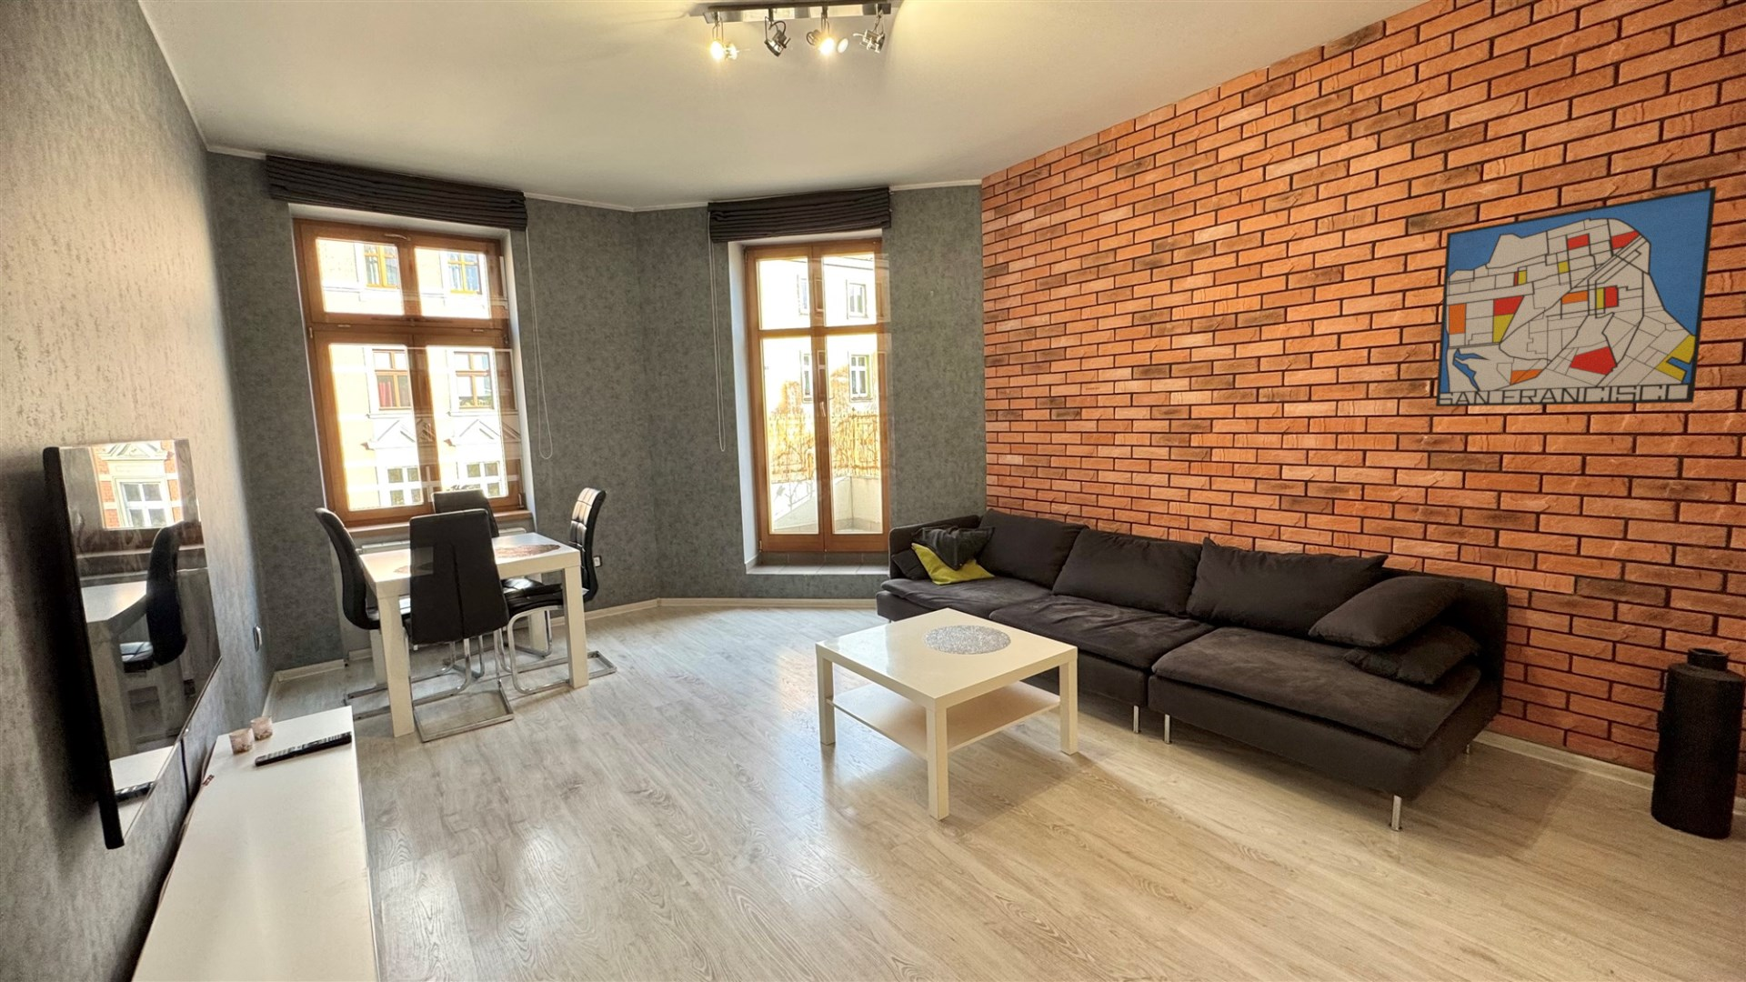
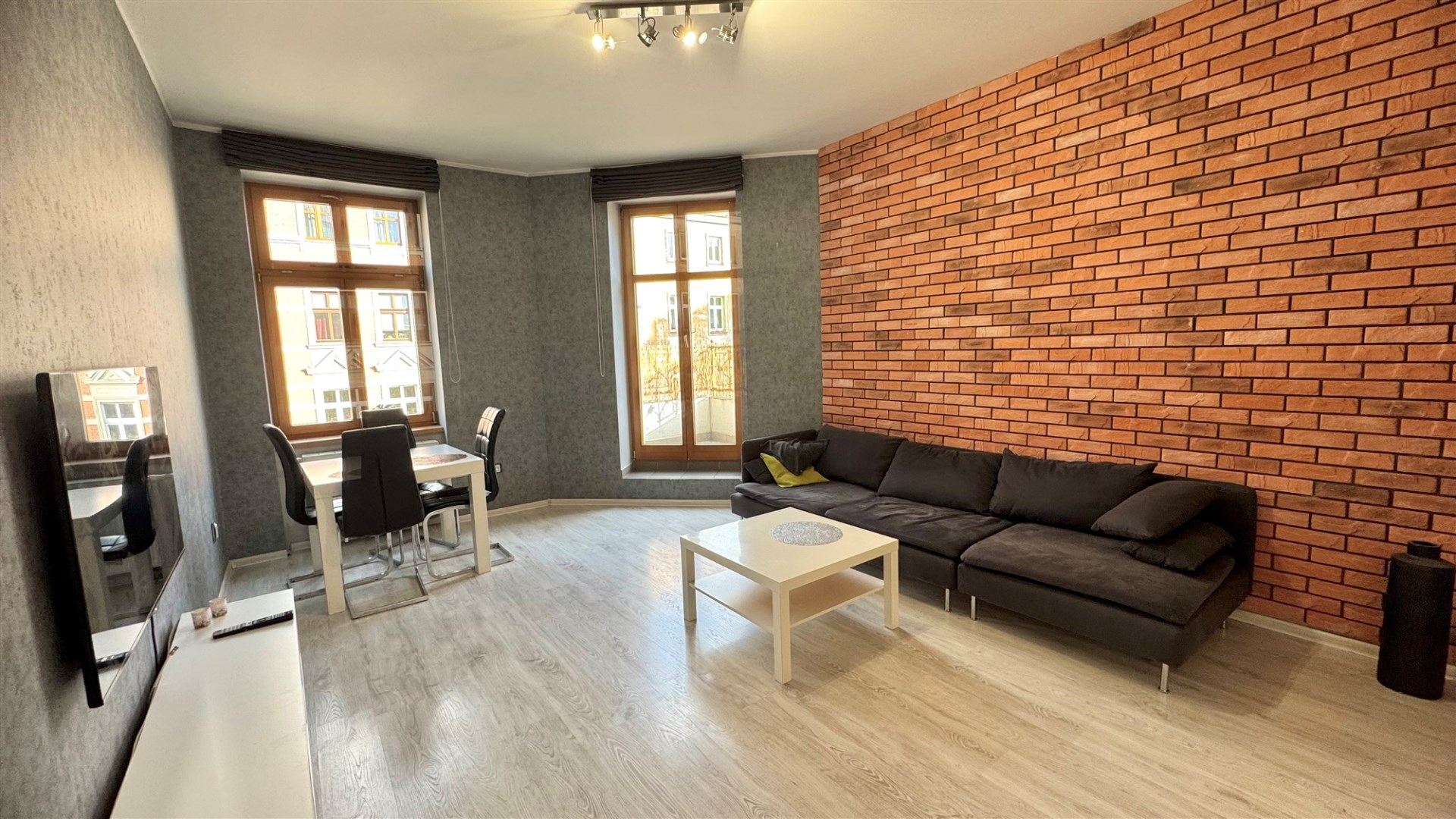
- wall art (1559, 311)
